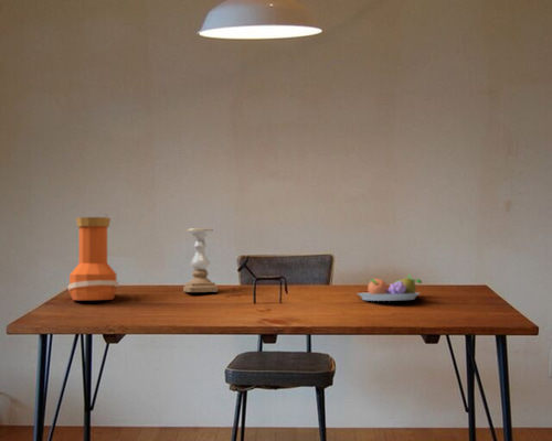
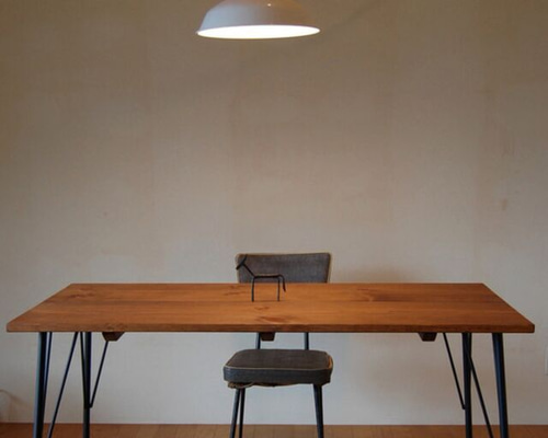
- candle holder (200, 260)
- vase (93, 258)
- fruit bowl (391, 287)
